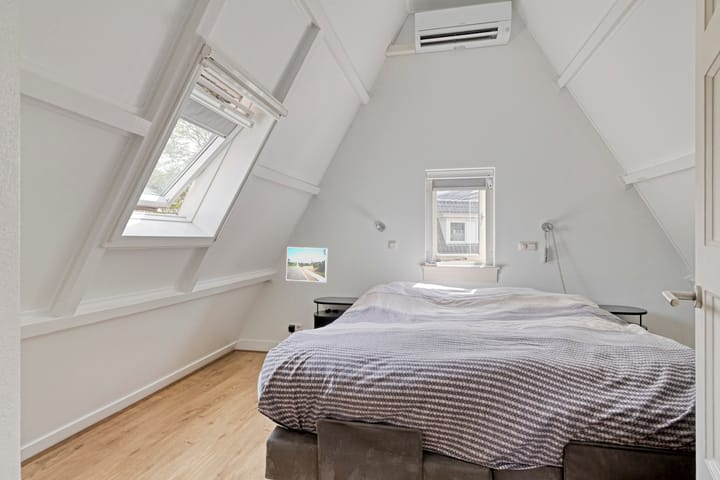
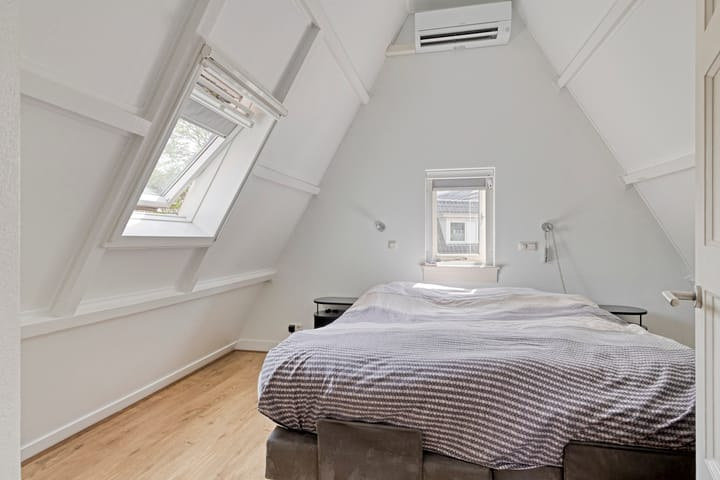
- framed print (306, 264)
